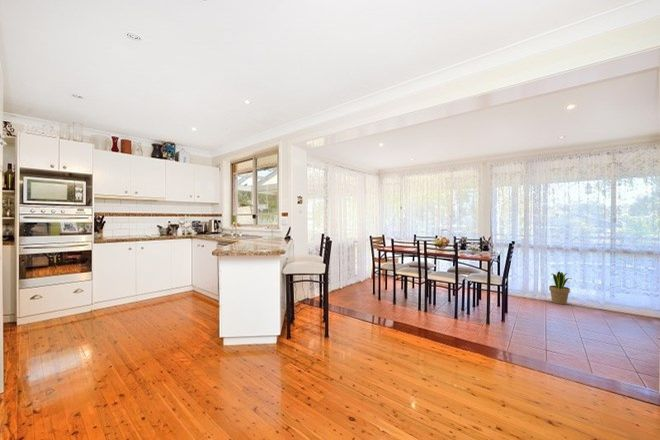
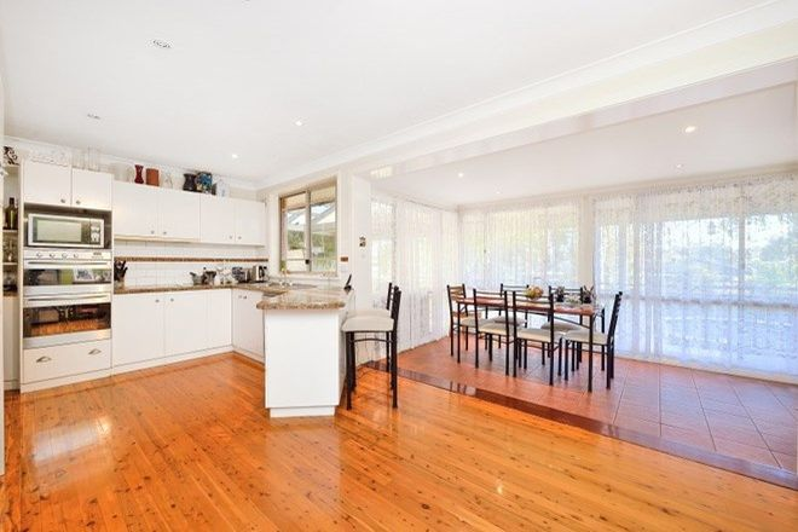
- potted plant (560, 287)
